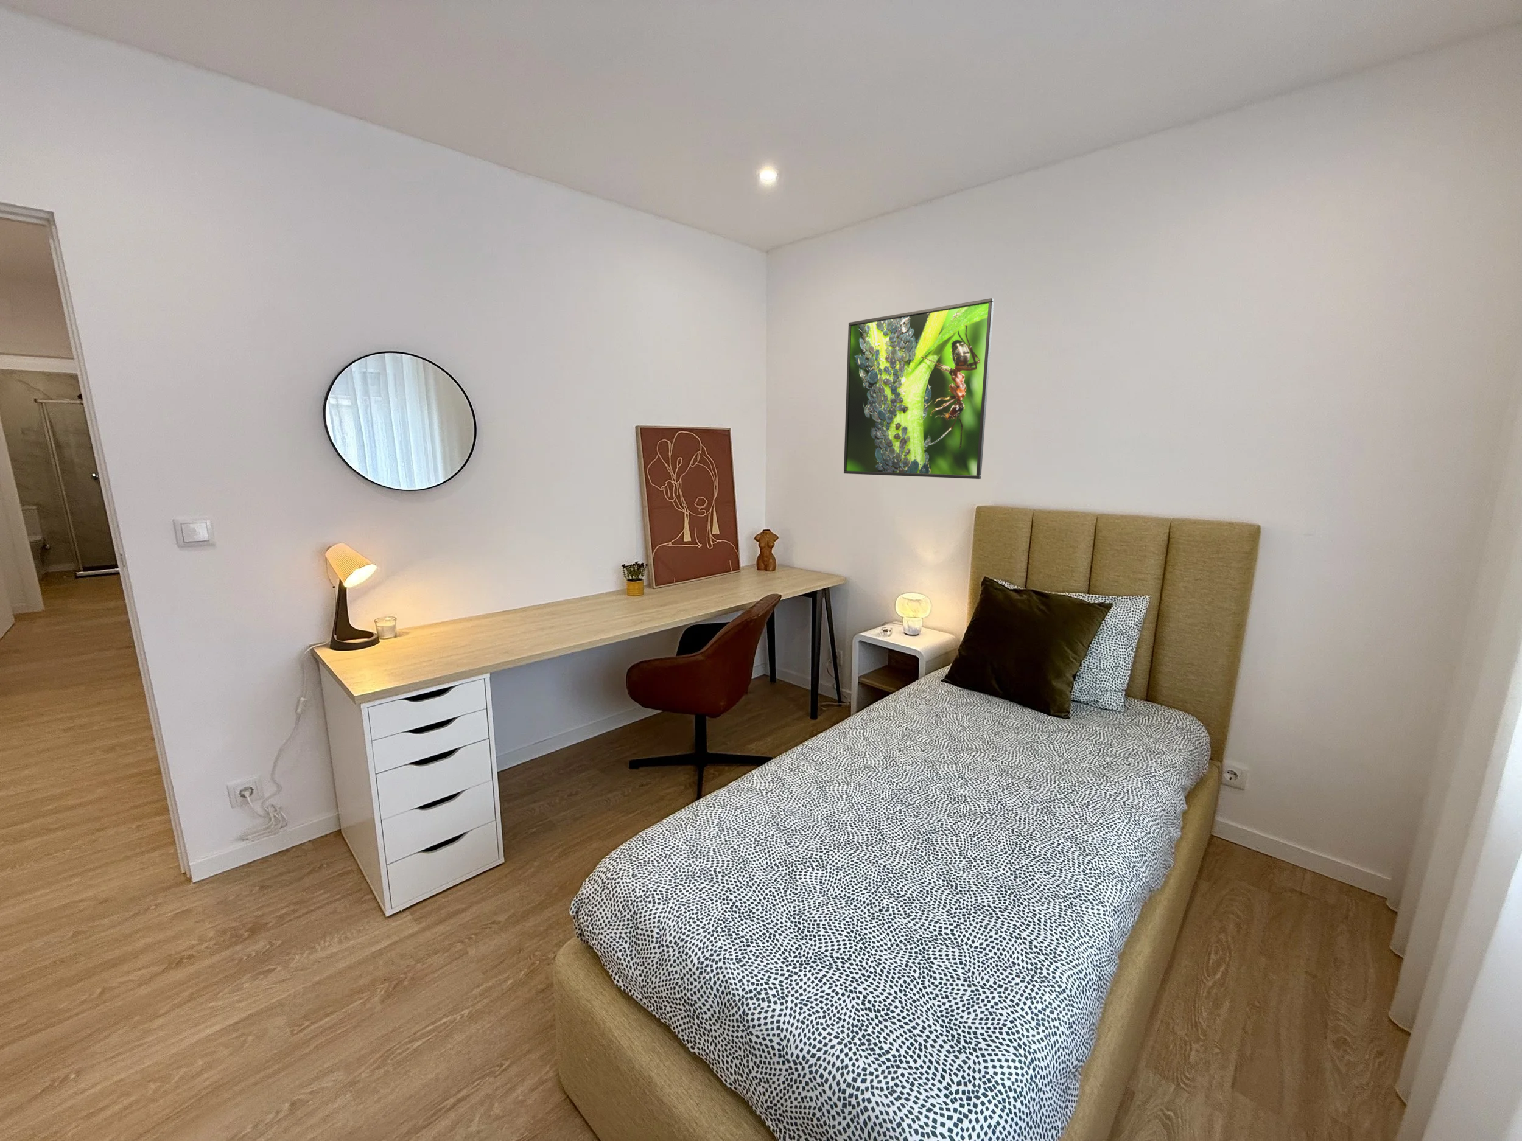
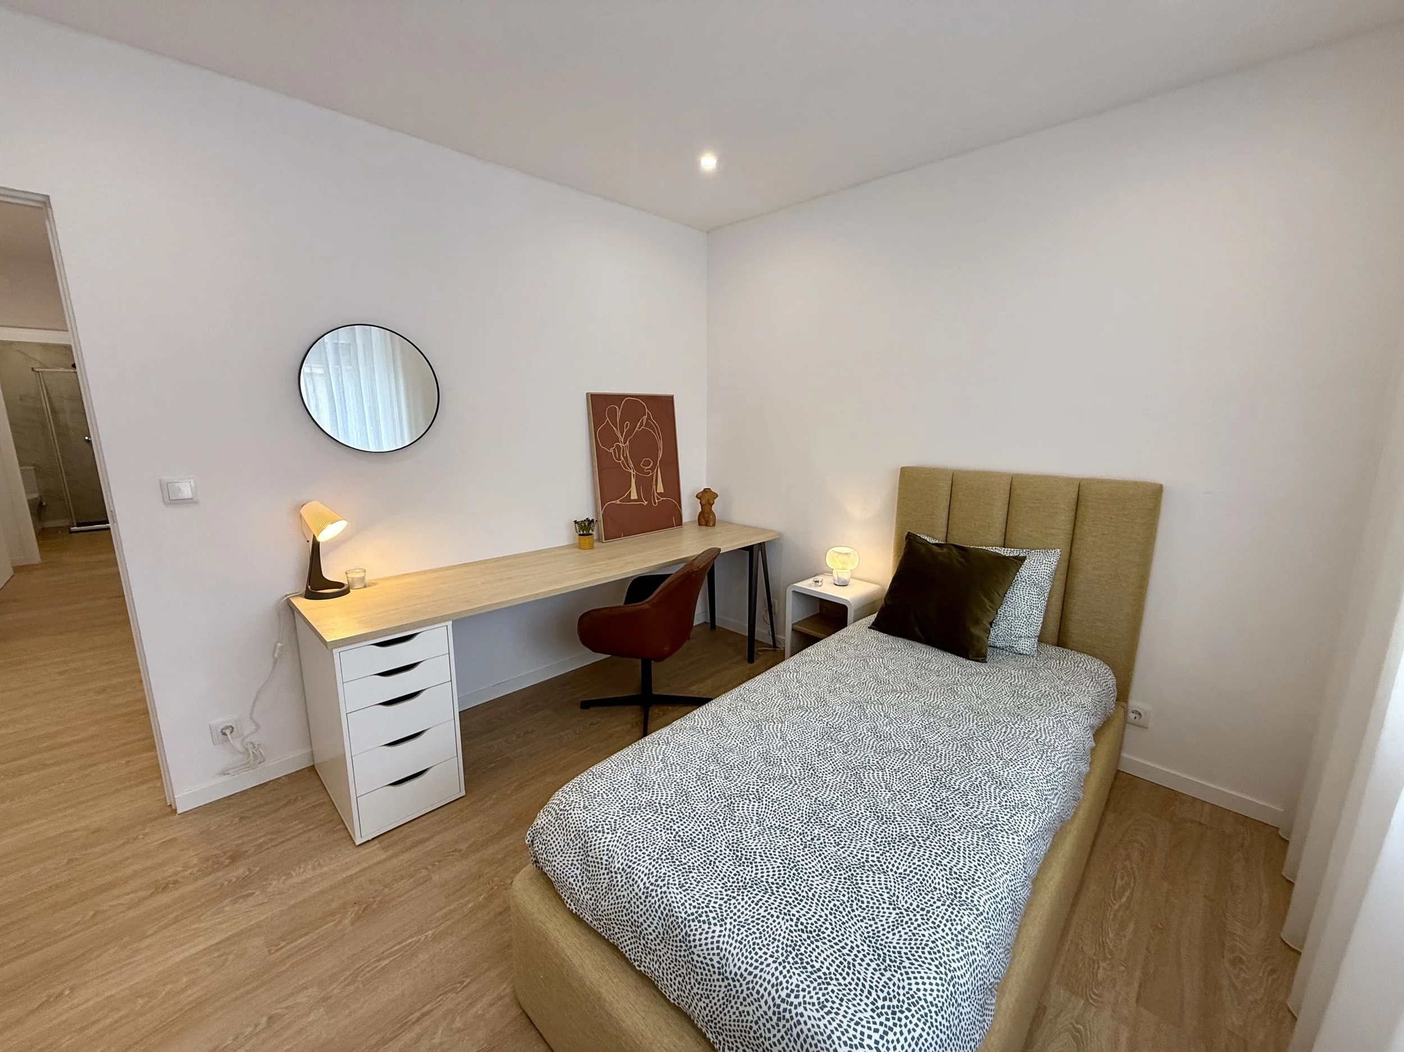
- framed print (910, 396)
